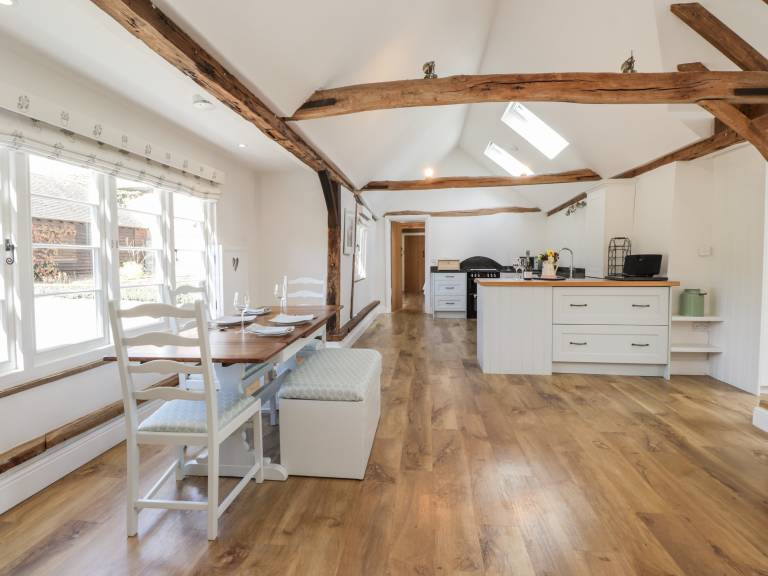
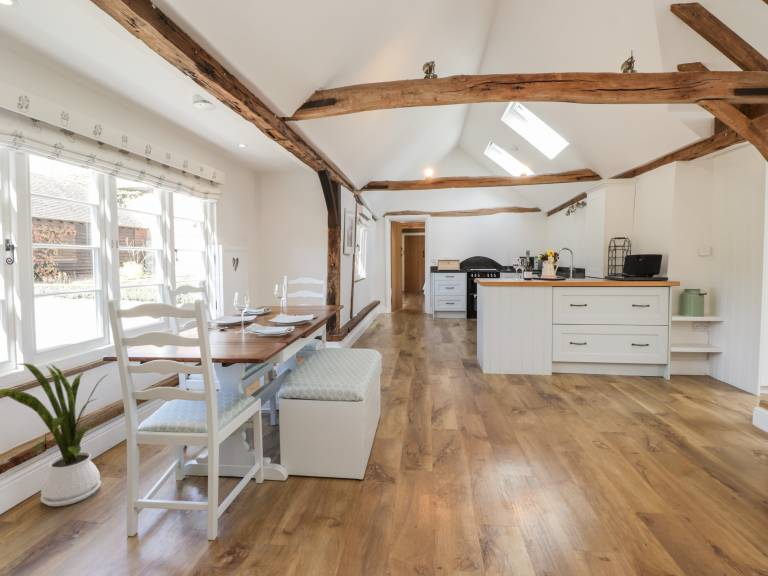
+ house plant (62, 425)
